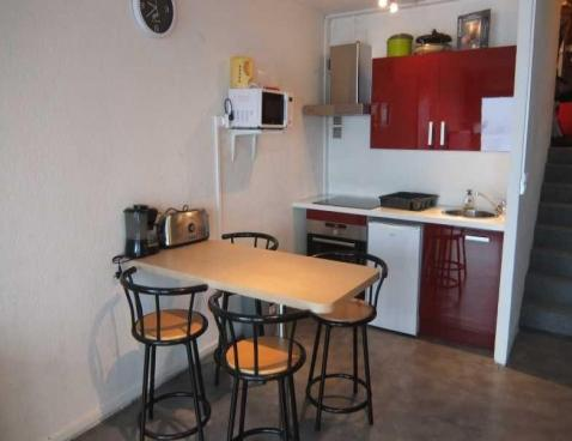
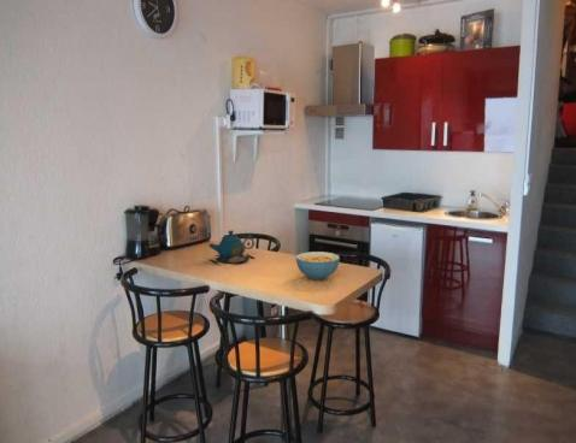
+ teapot (233, 244)
+ cereal bowl (317, 267)
